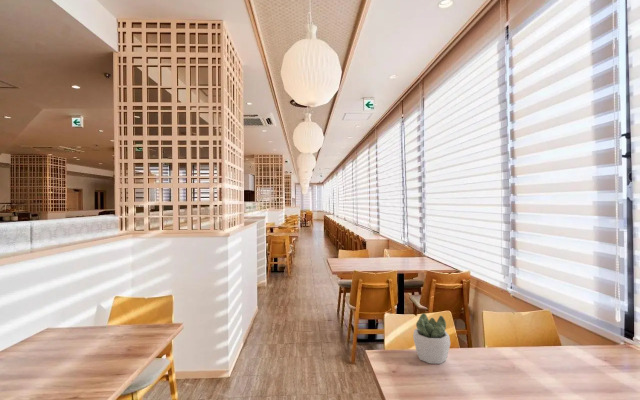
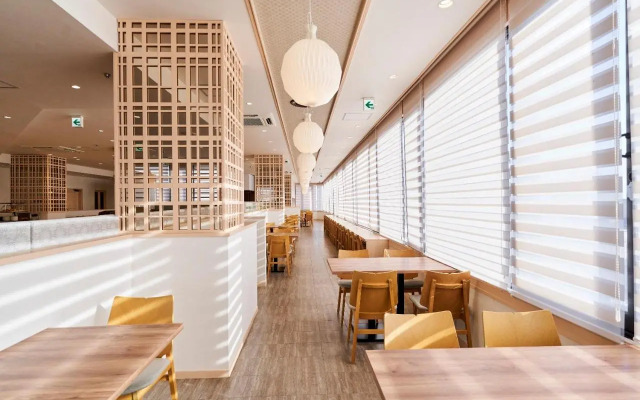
- succulent plant (431, 337)
